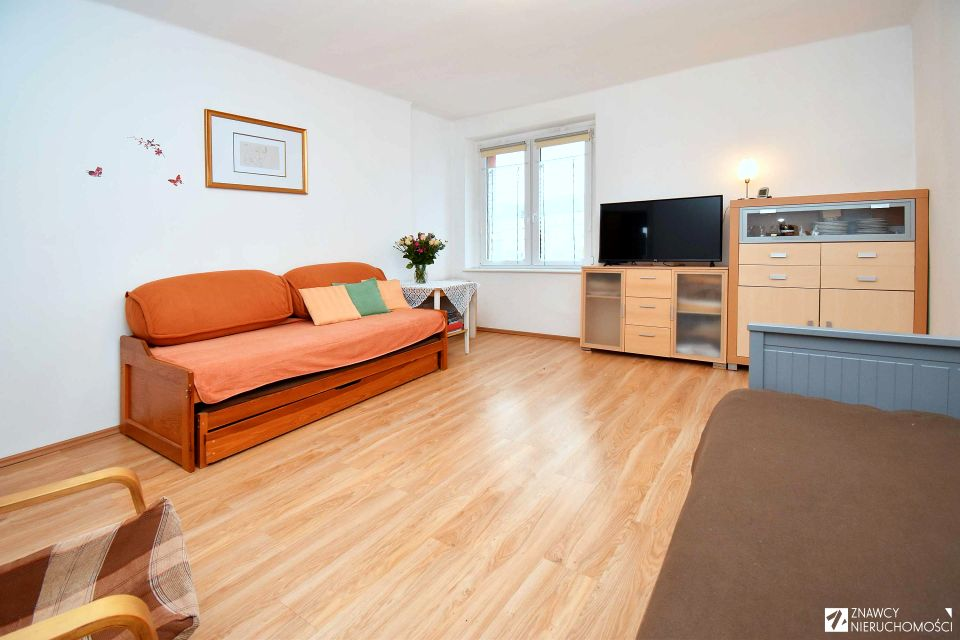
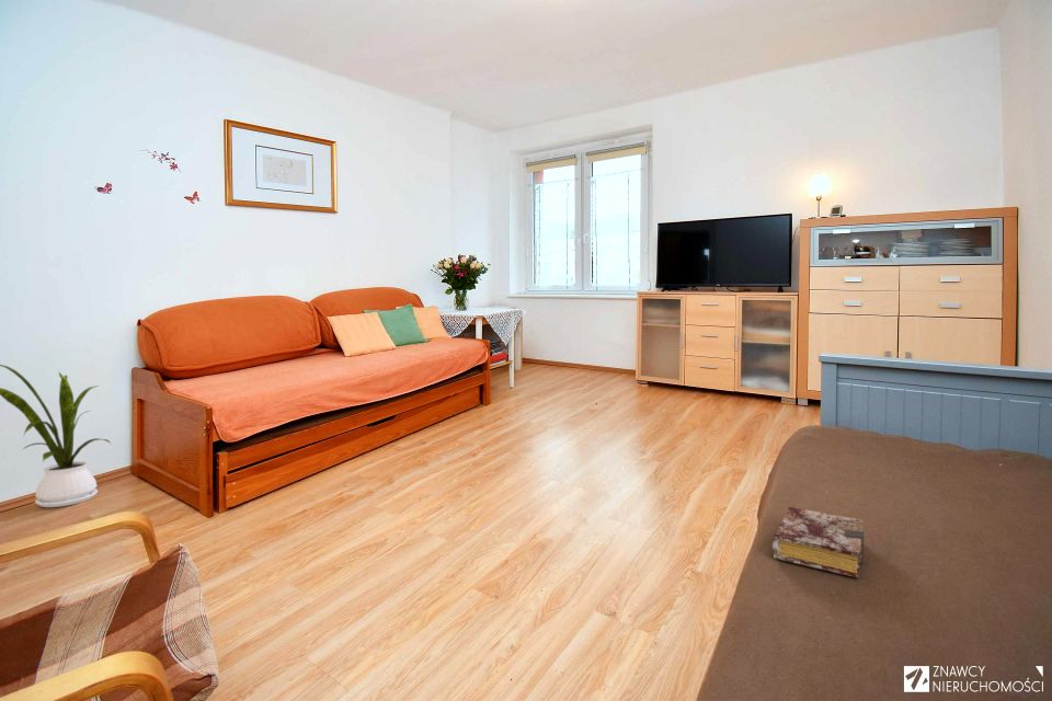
+ book (820, 538)
+ house plant (55, 430)
